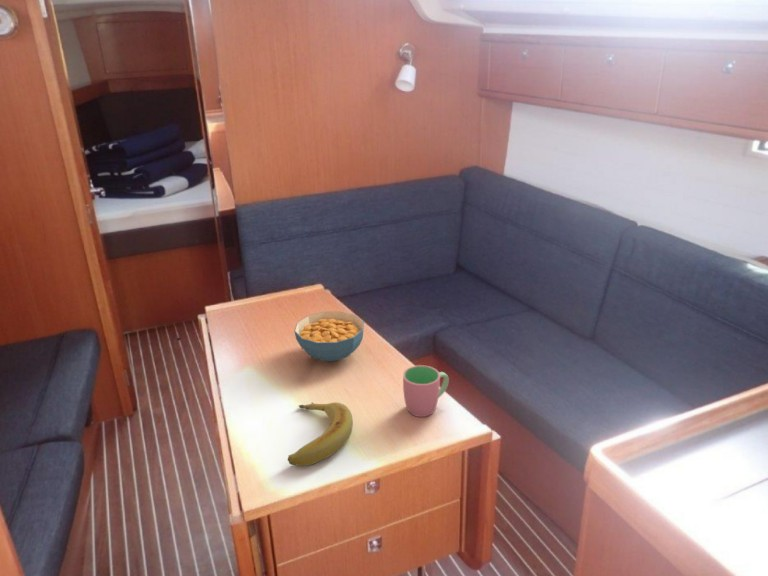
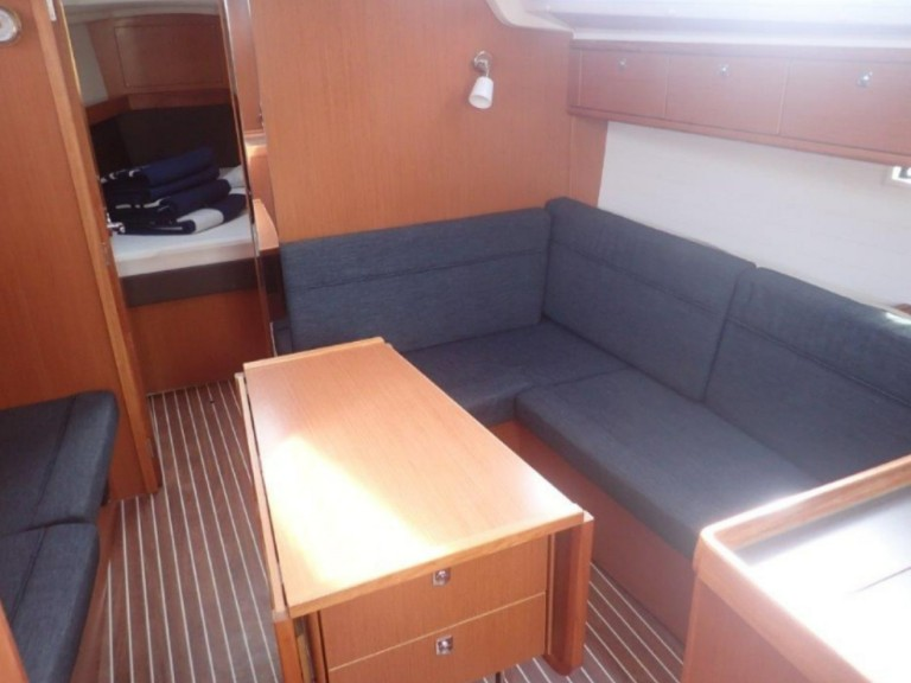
- banana (324, 432)
- cup (426, 390)
- cereal bowl (330, 341)
